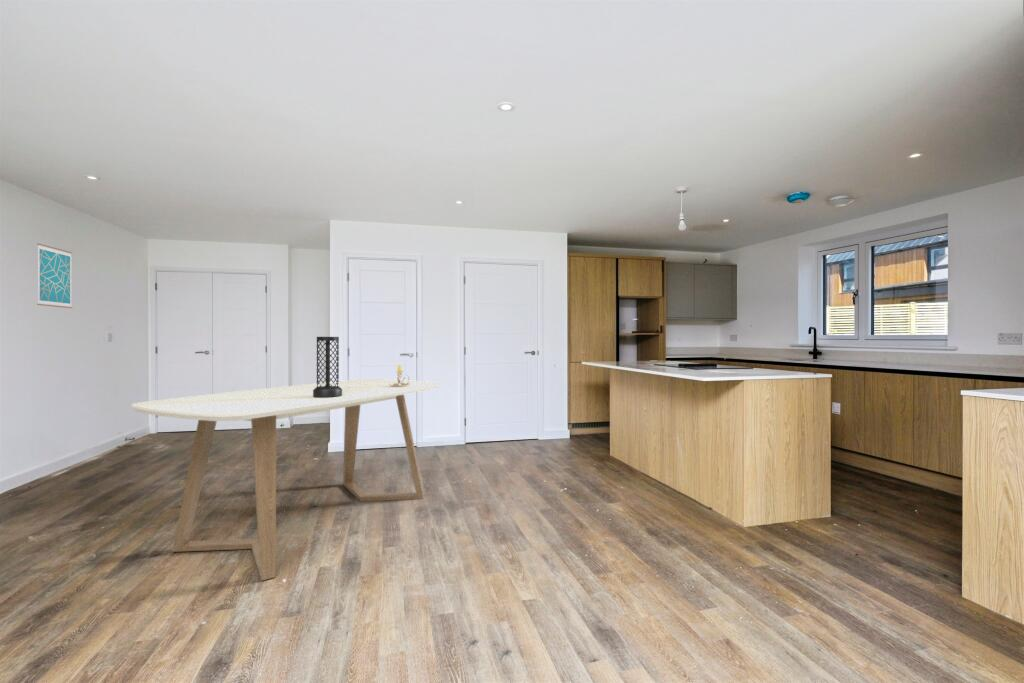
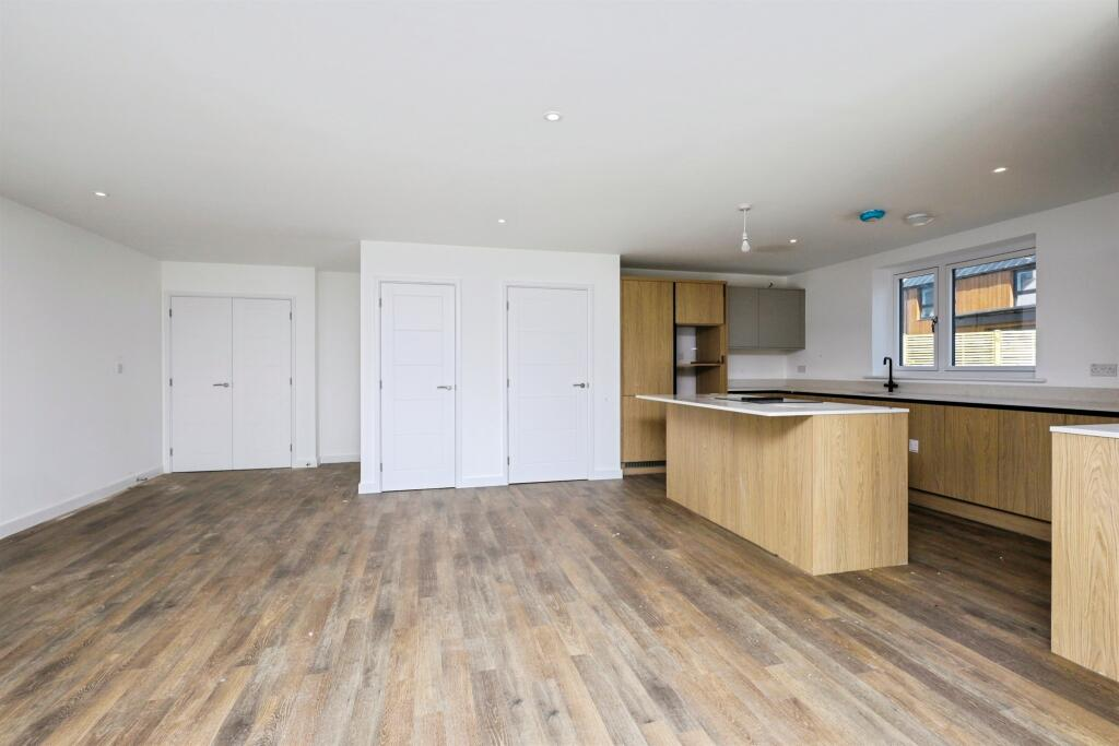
- wall art (55, 277)
- vase (327, 366)
- dining table (344, 455)
- candlestick (401, 375)
